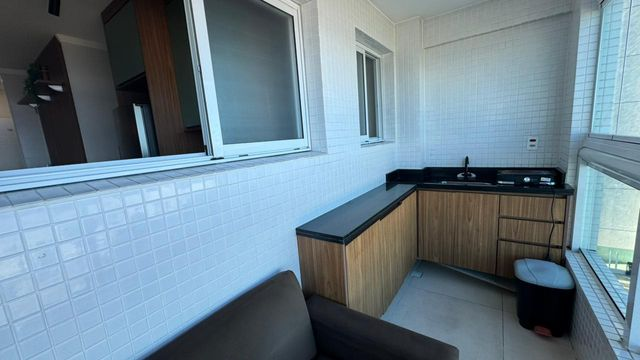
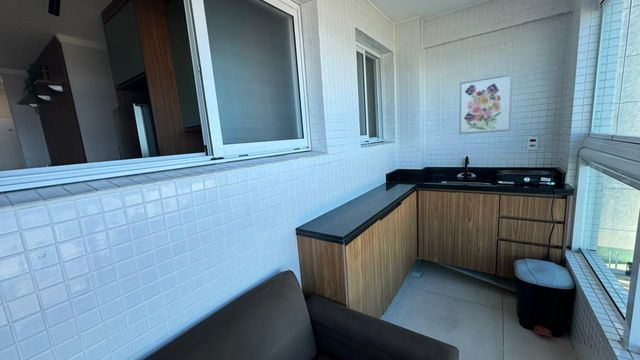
+ wall art (484, 106)
